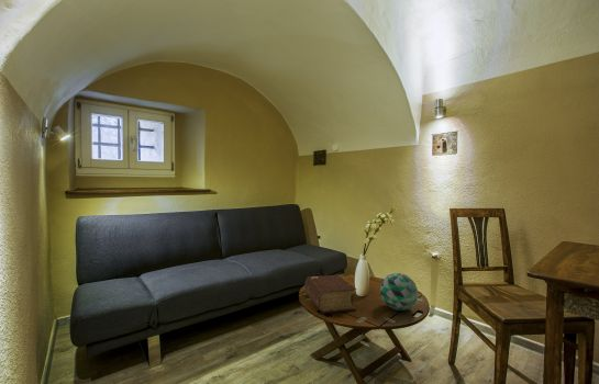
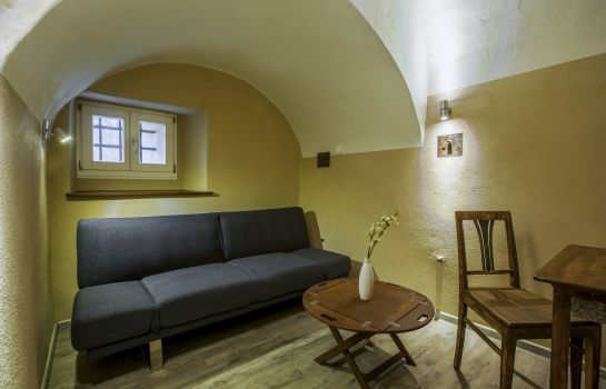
- bible (329, 292)
- decorative ball (398, 291)
